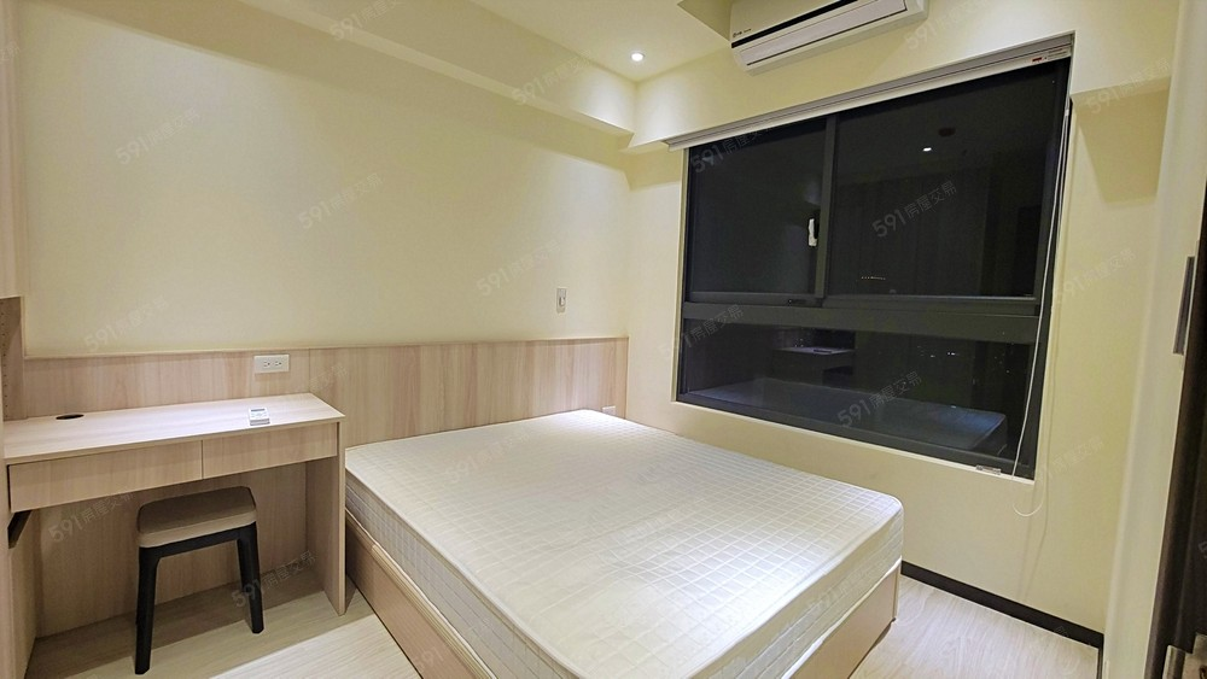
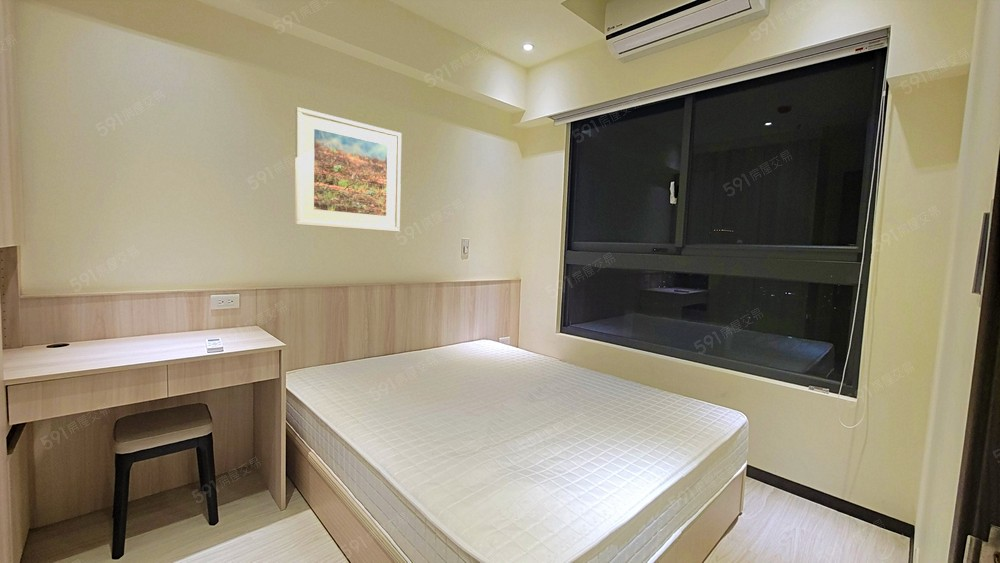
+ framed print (352, 175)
